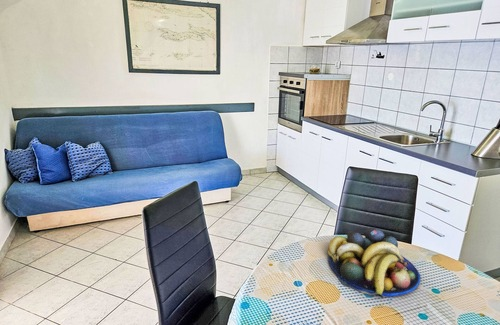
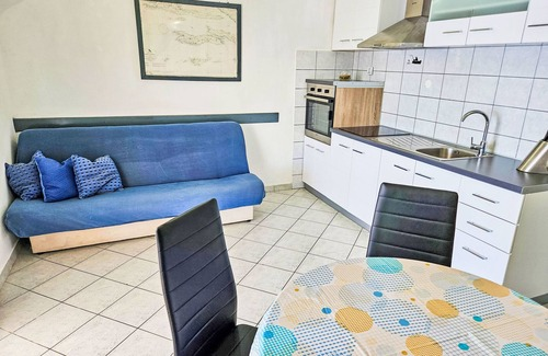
- fruit bowl (374, 253)
